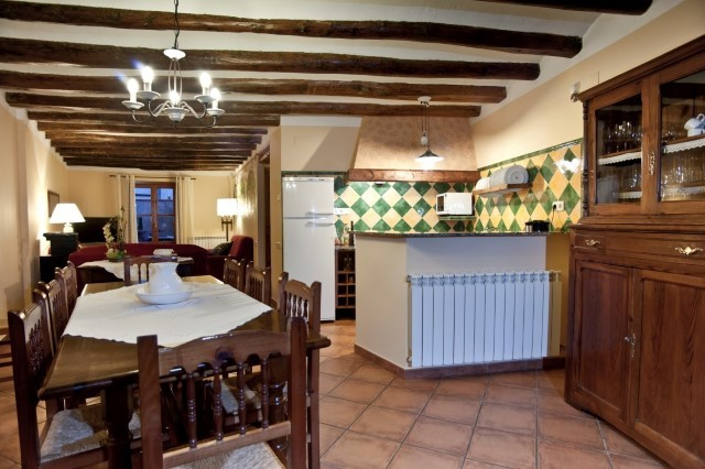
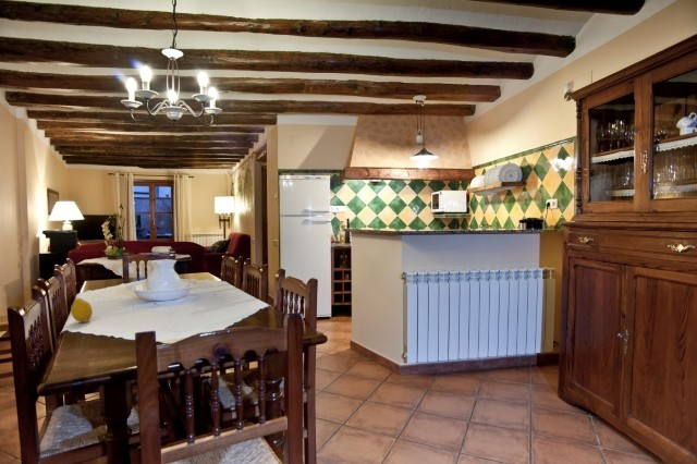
+ fruit (82, 309)
